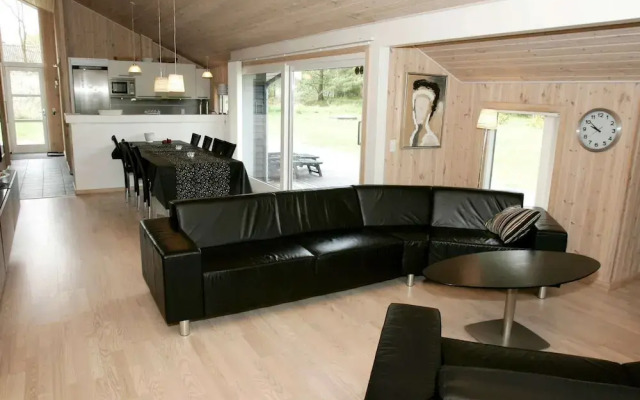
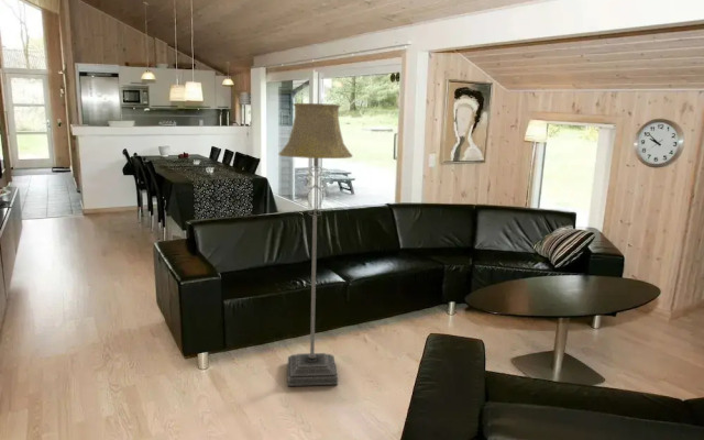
+ floor lamp (314, 244)
